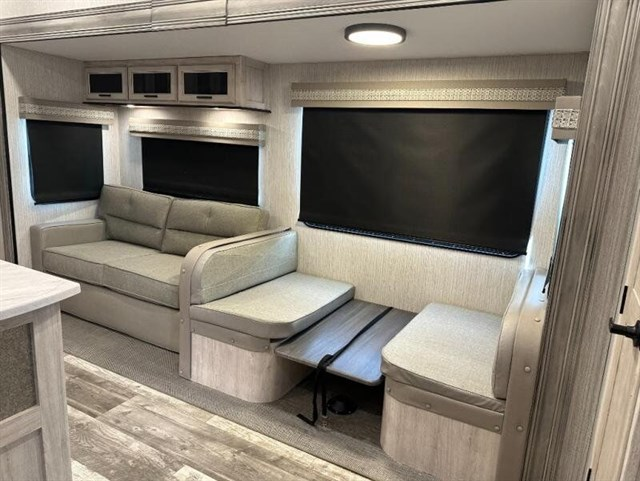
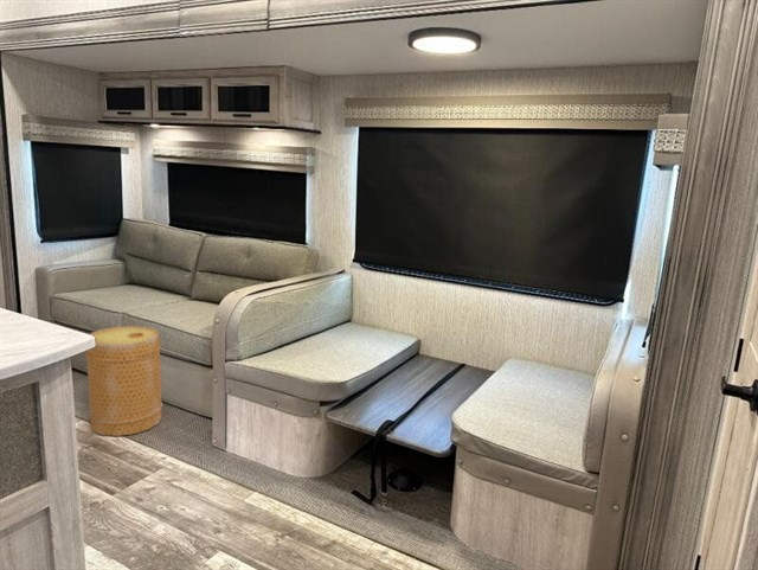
+ basket (124, 378)
